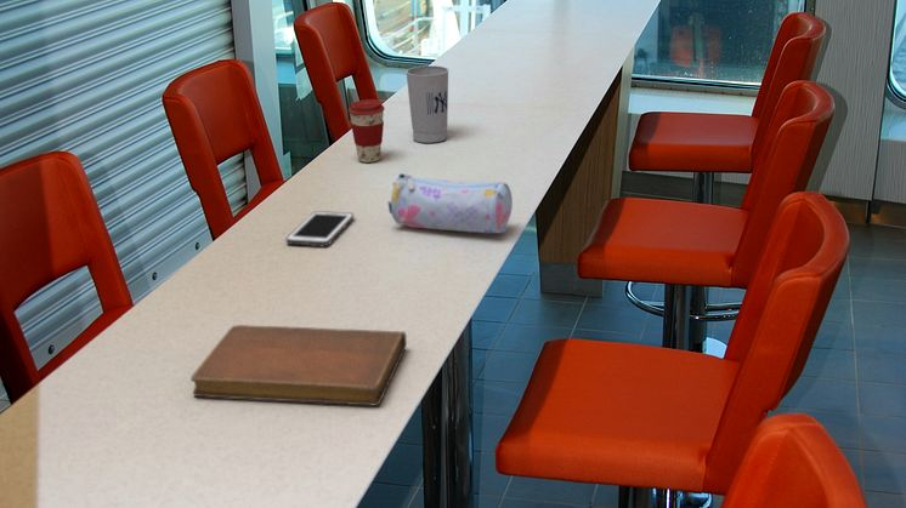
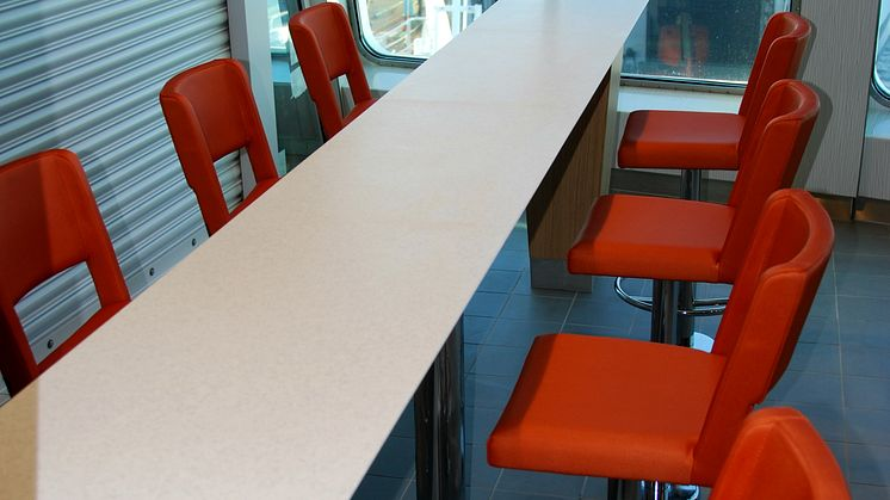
- cell phone (321, 228)
- cup (429, 104)
- notebook (301, 361)
- coffee cup (367, 131)
- pencil case (451, 202)
